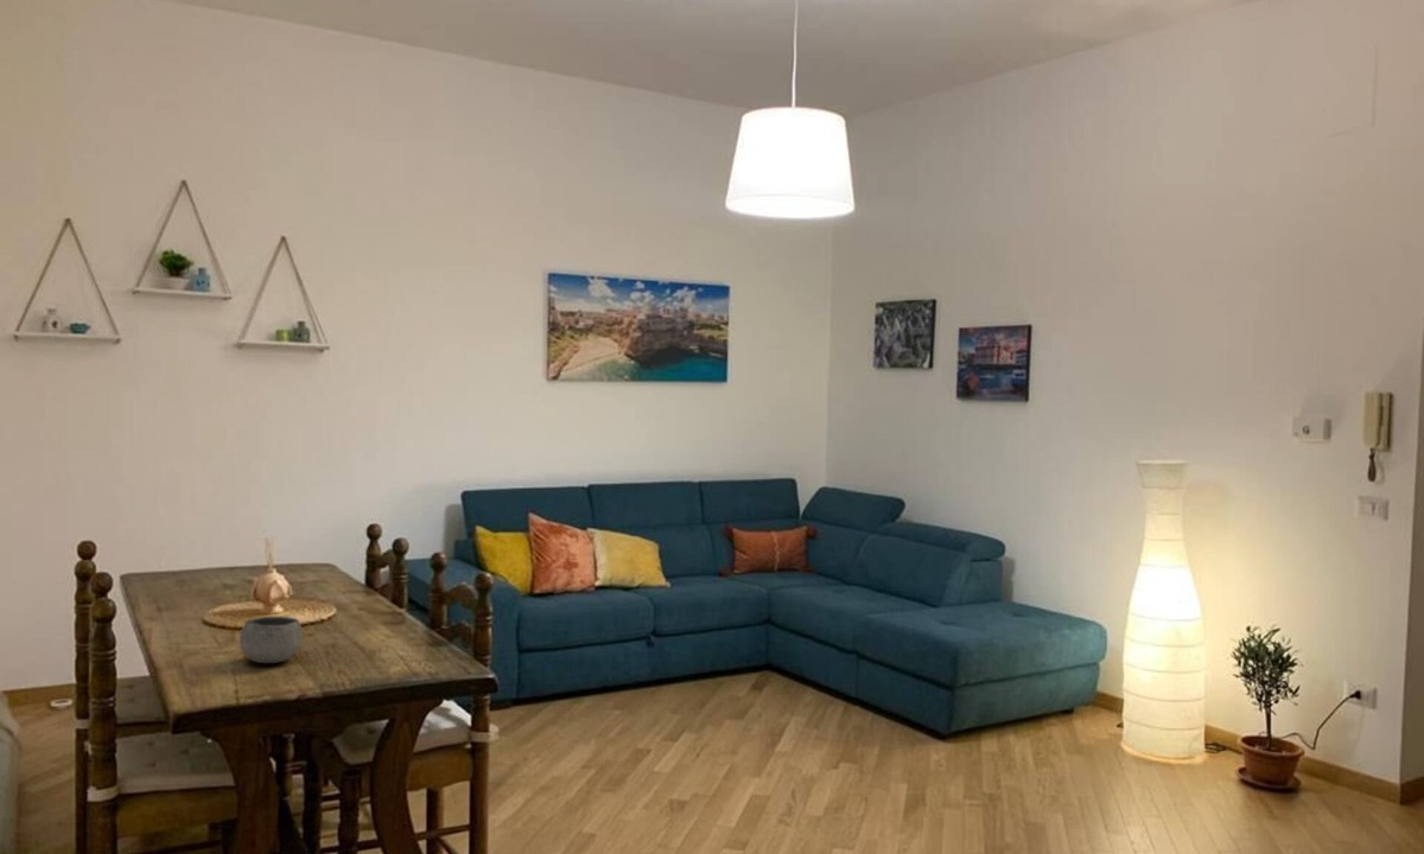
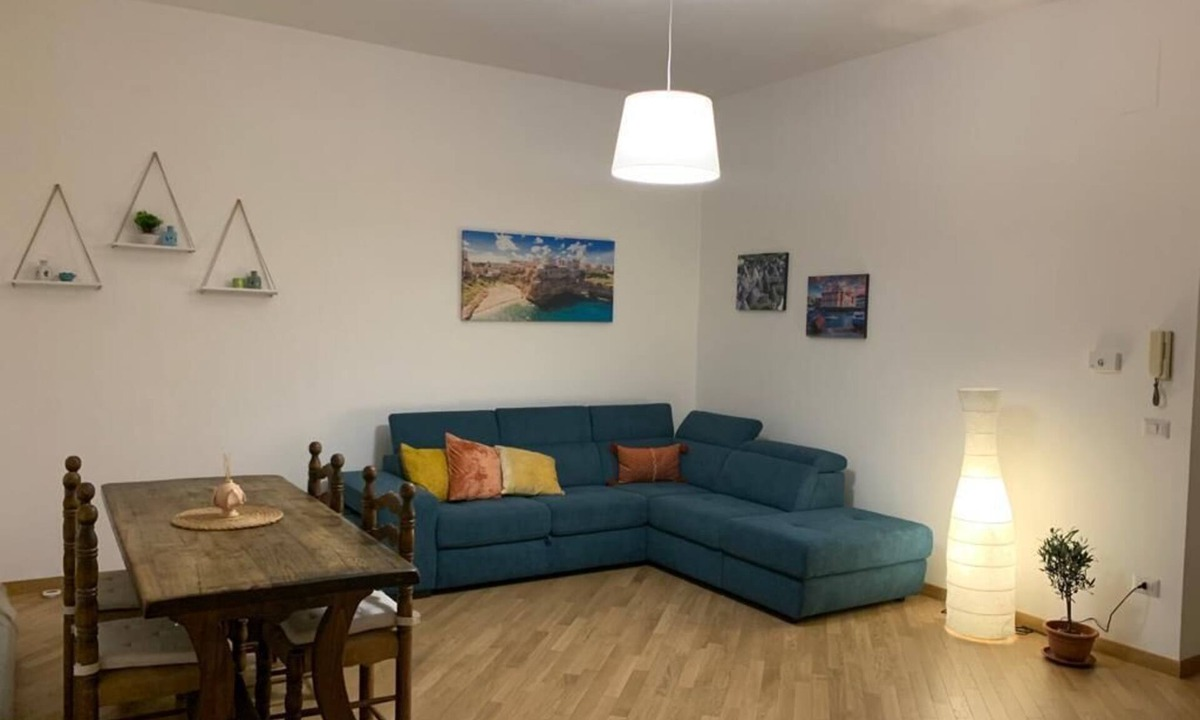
- bowl (271, 640)
